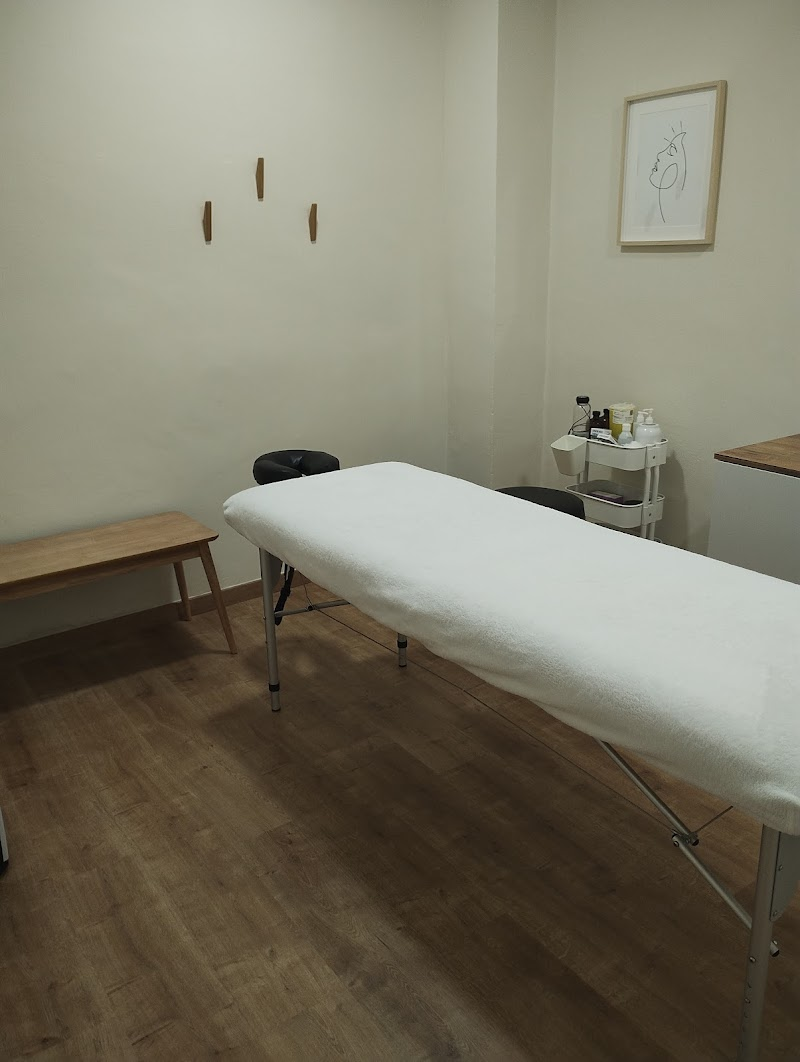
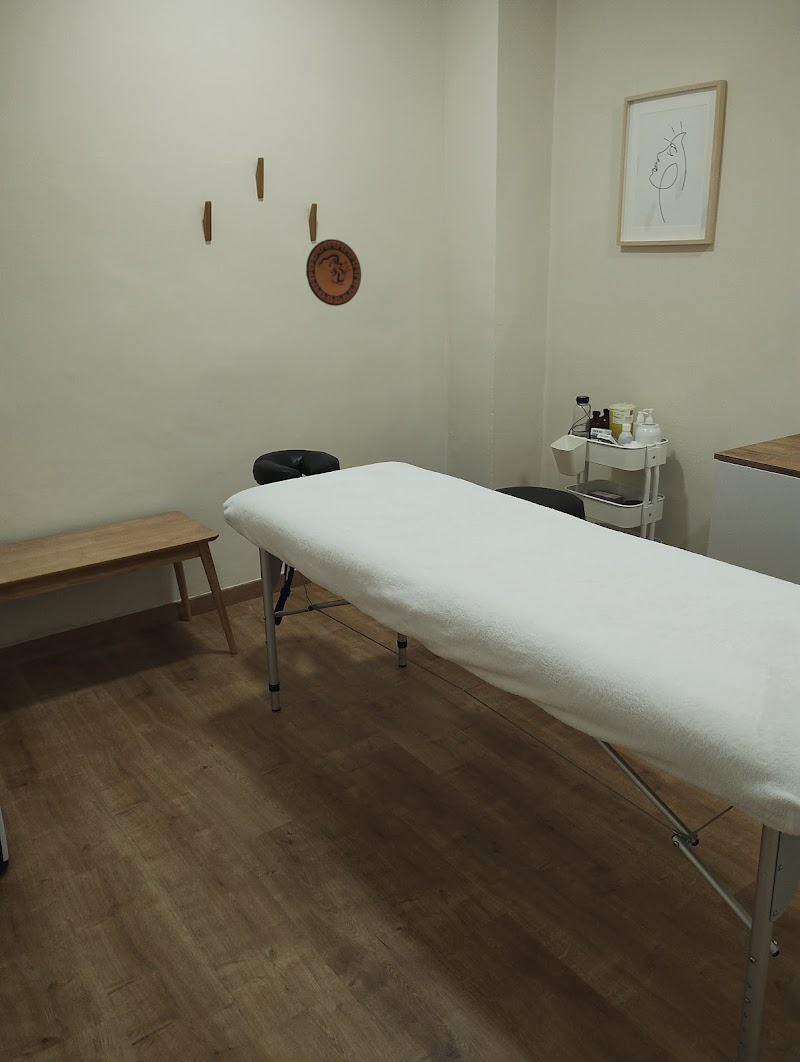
+ decorative plate (333, 272)
